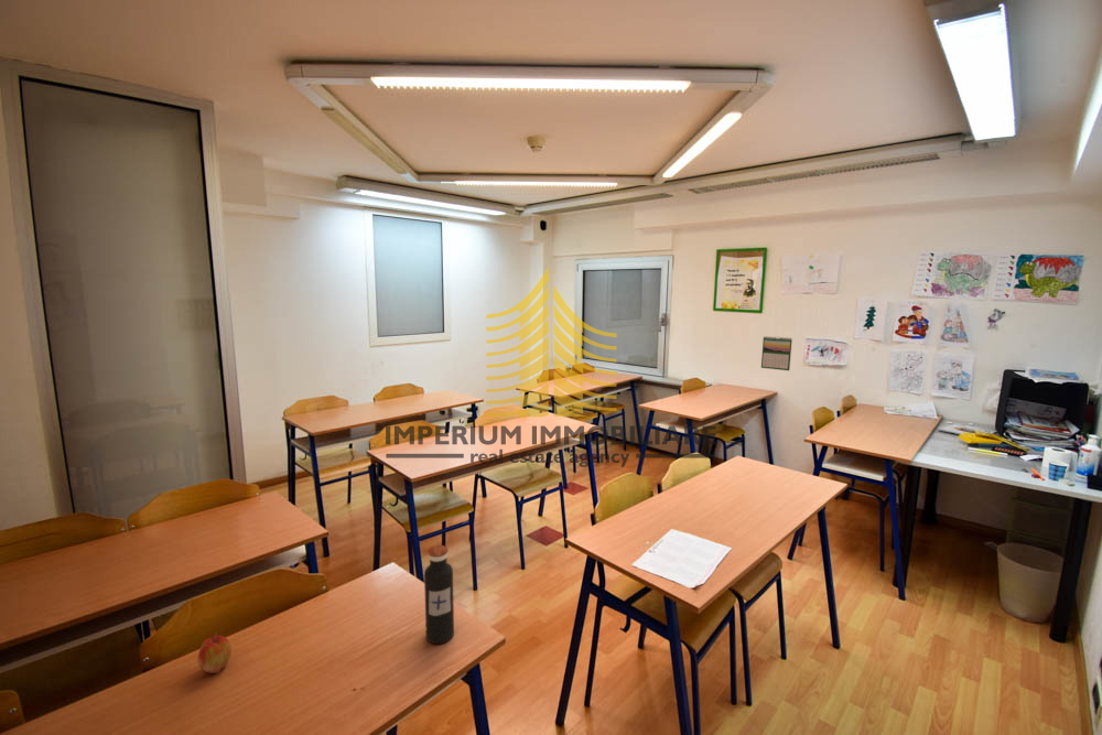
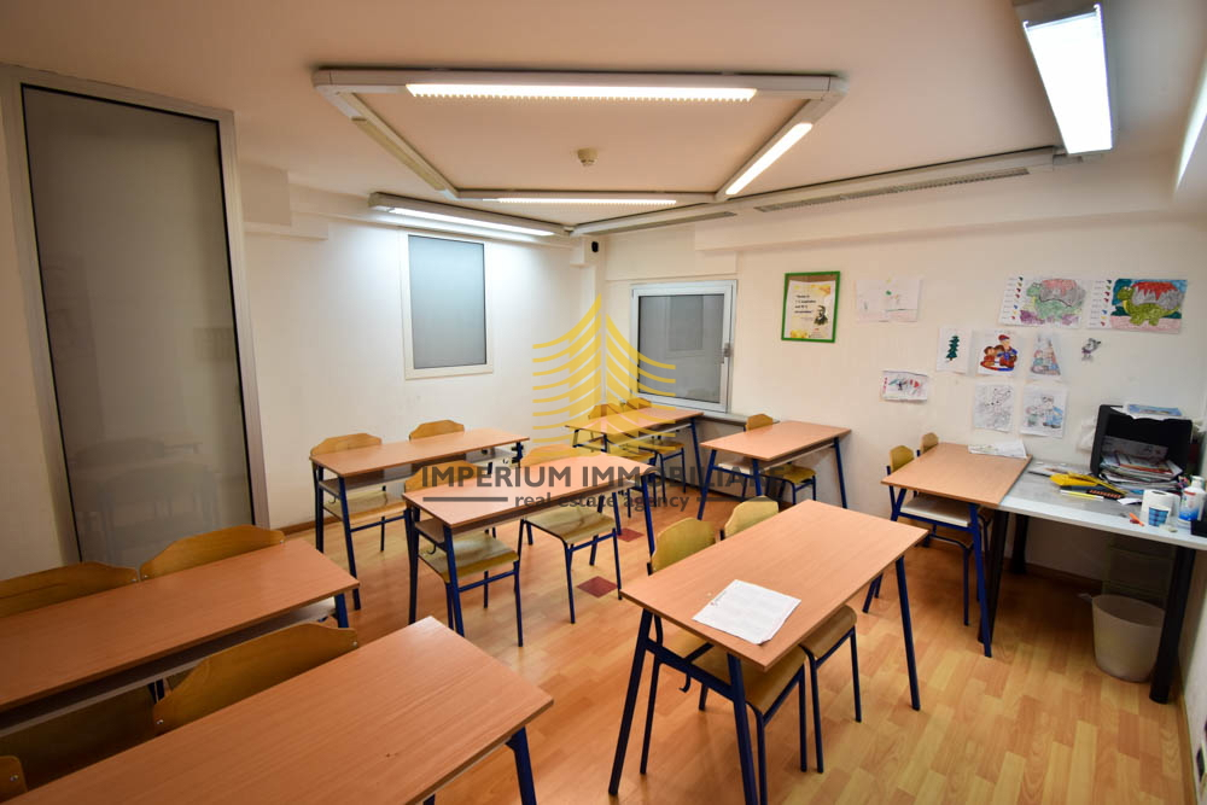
- calendar (776, 353)
- water bottle (439, 593)
- apple (214, 651)
